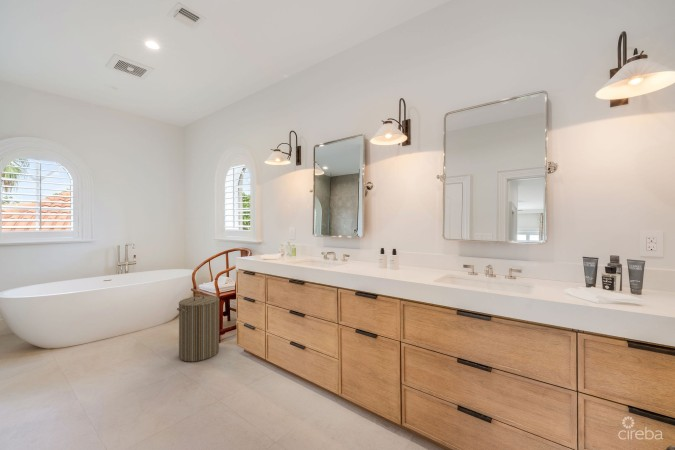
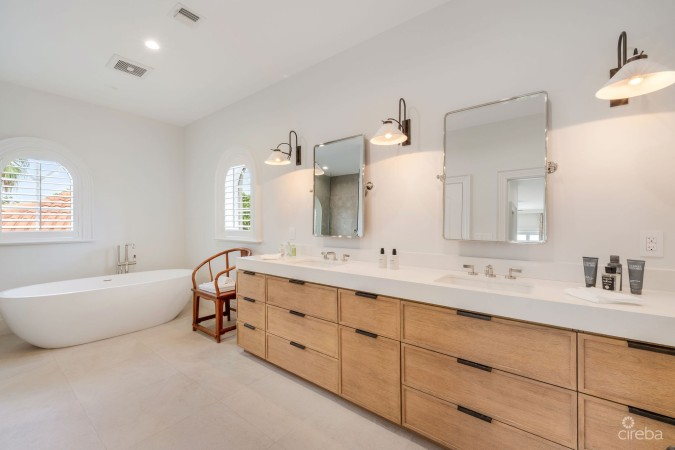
- laundry hamper (199, 322)
